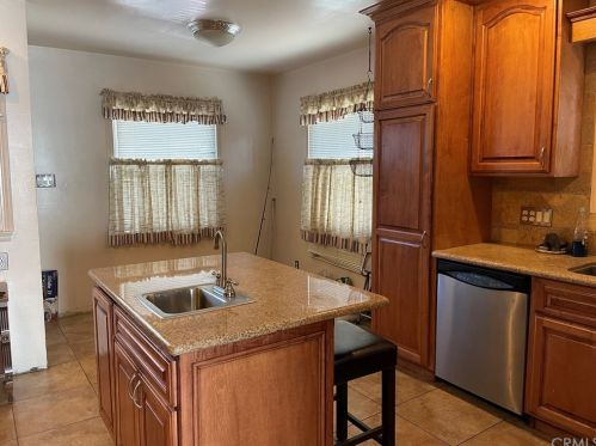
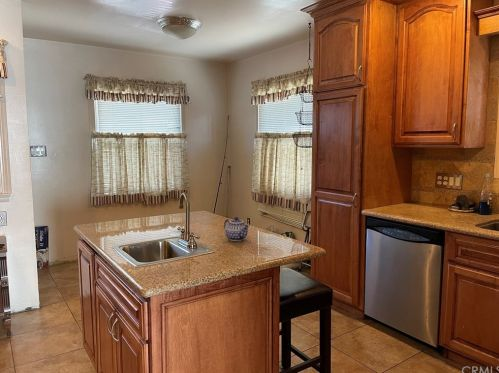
+ teapot (236, 228)
